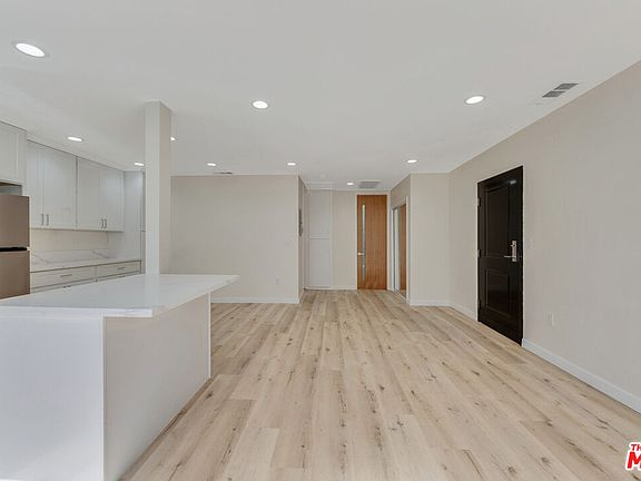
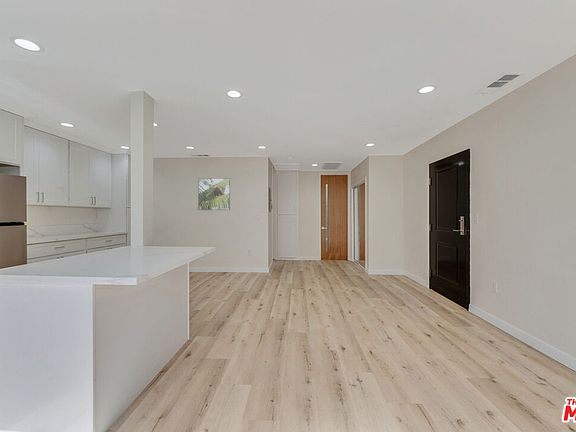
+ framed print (214, 194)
